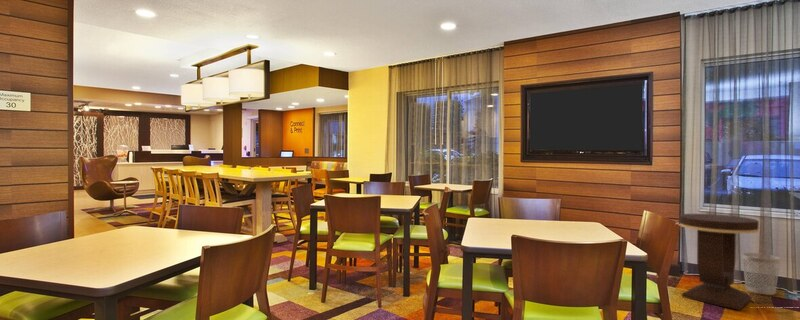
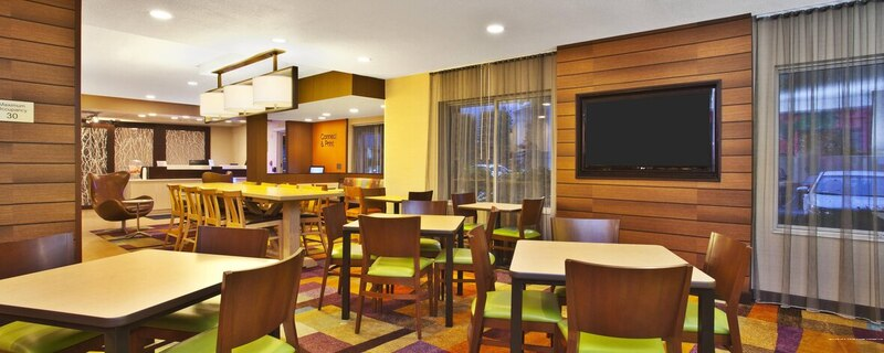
- wastebasket (760, 273)
- side table (716, 258)
